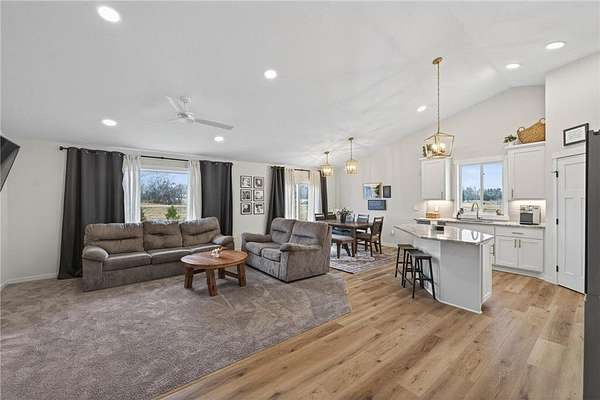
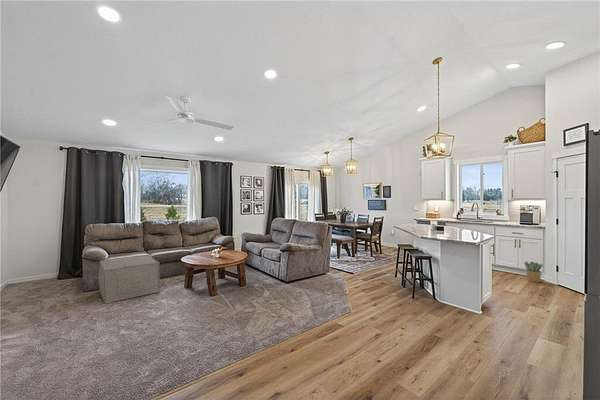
+ potted plant (532, 271)
+ ottoman (129, 276)
